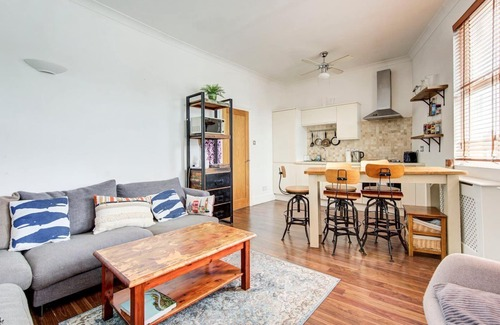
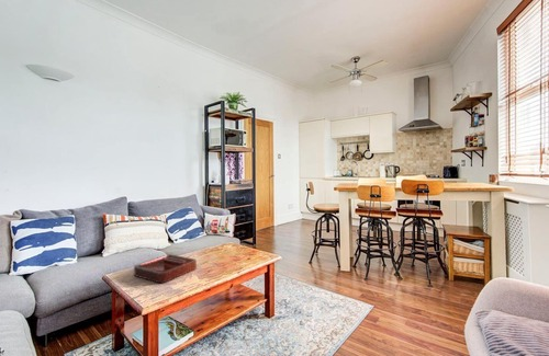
+ decorative tray (166, 266)
